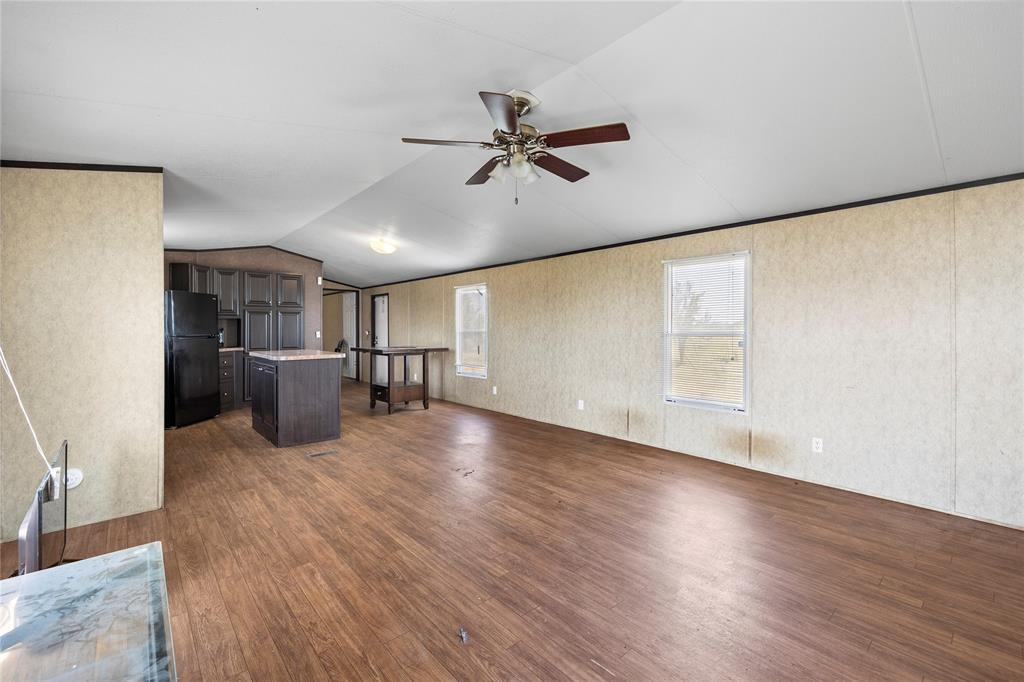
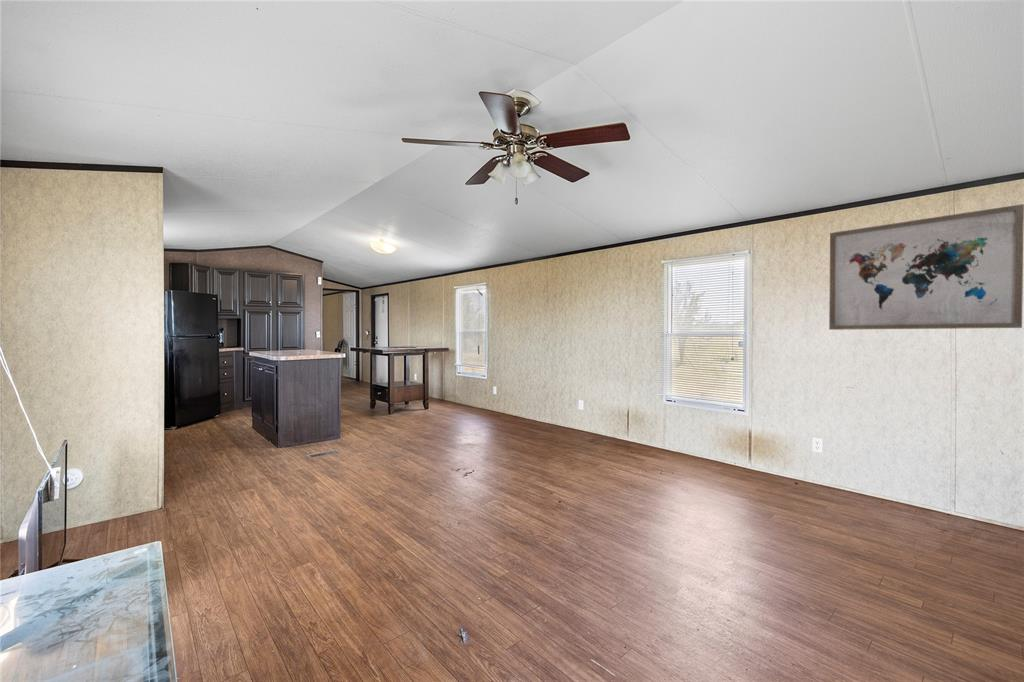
+ wall art (914, 274)
